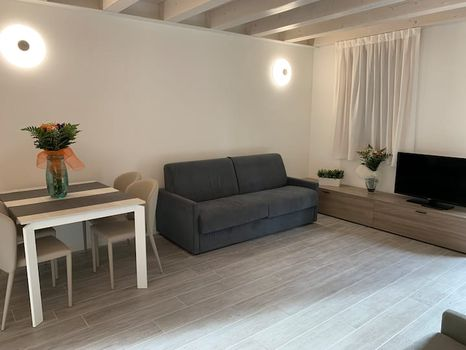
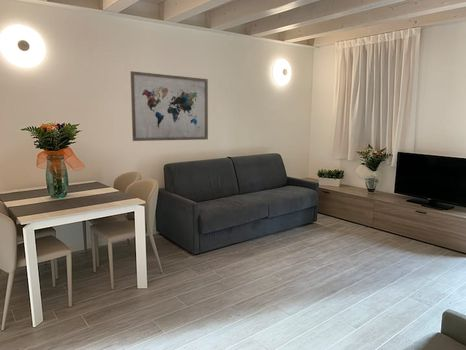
+ wall art (172, 108)
